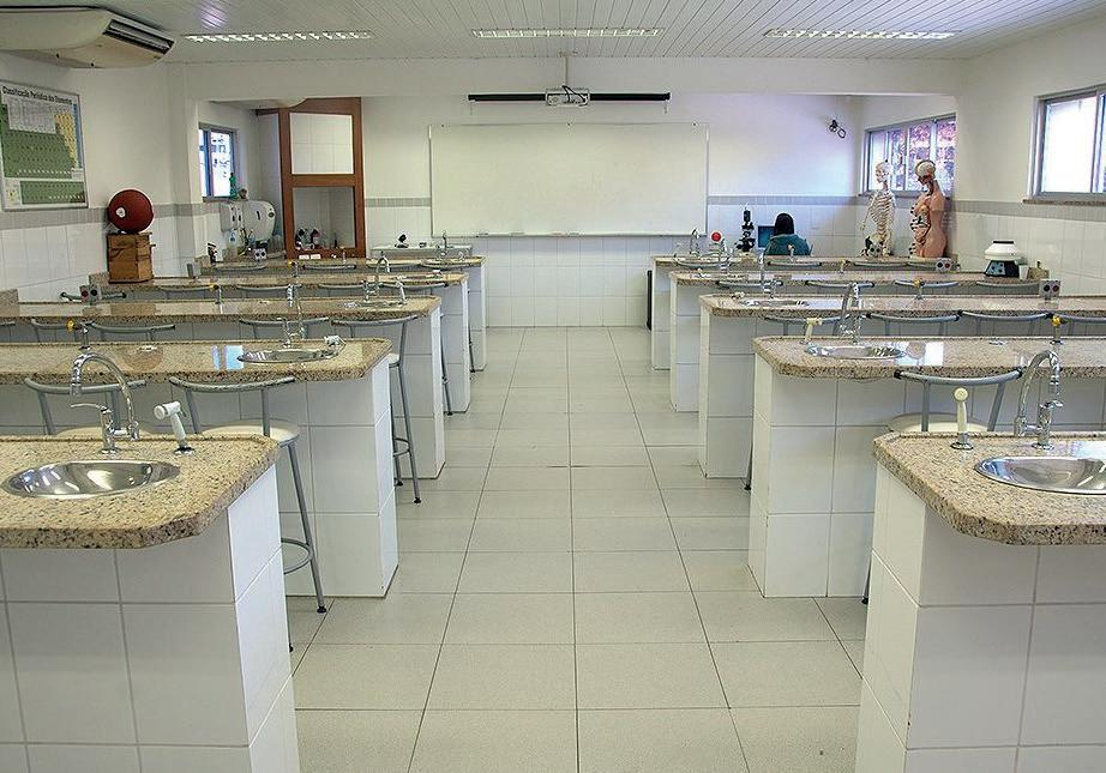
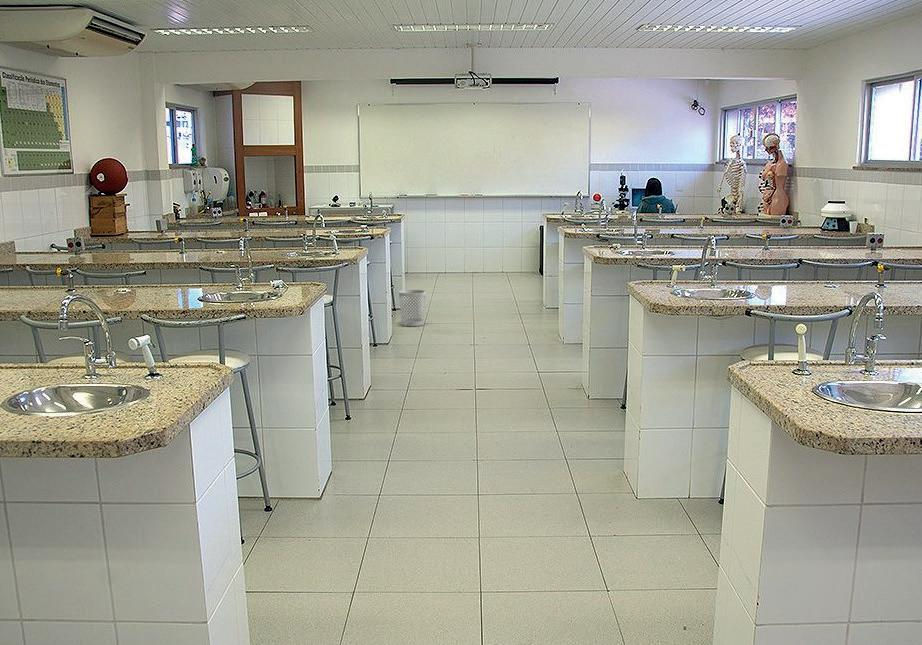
+ wastebasket (412, 308)
